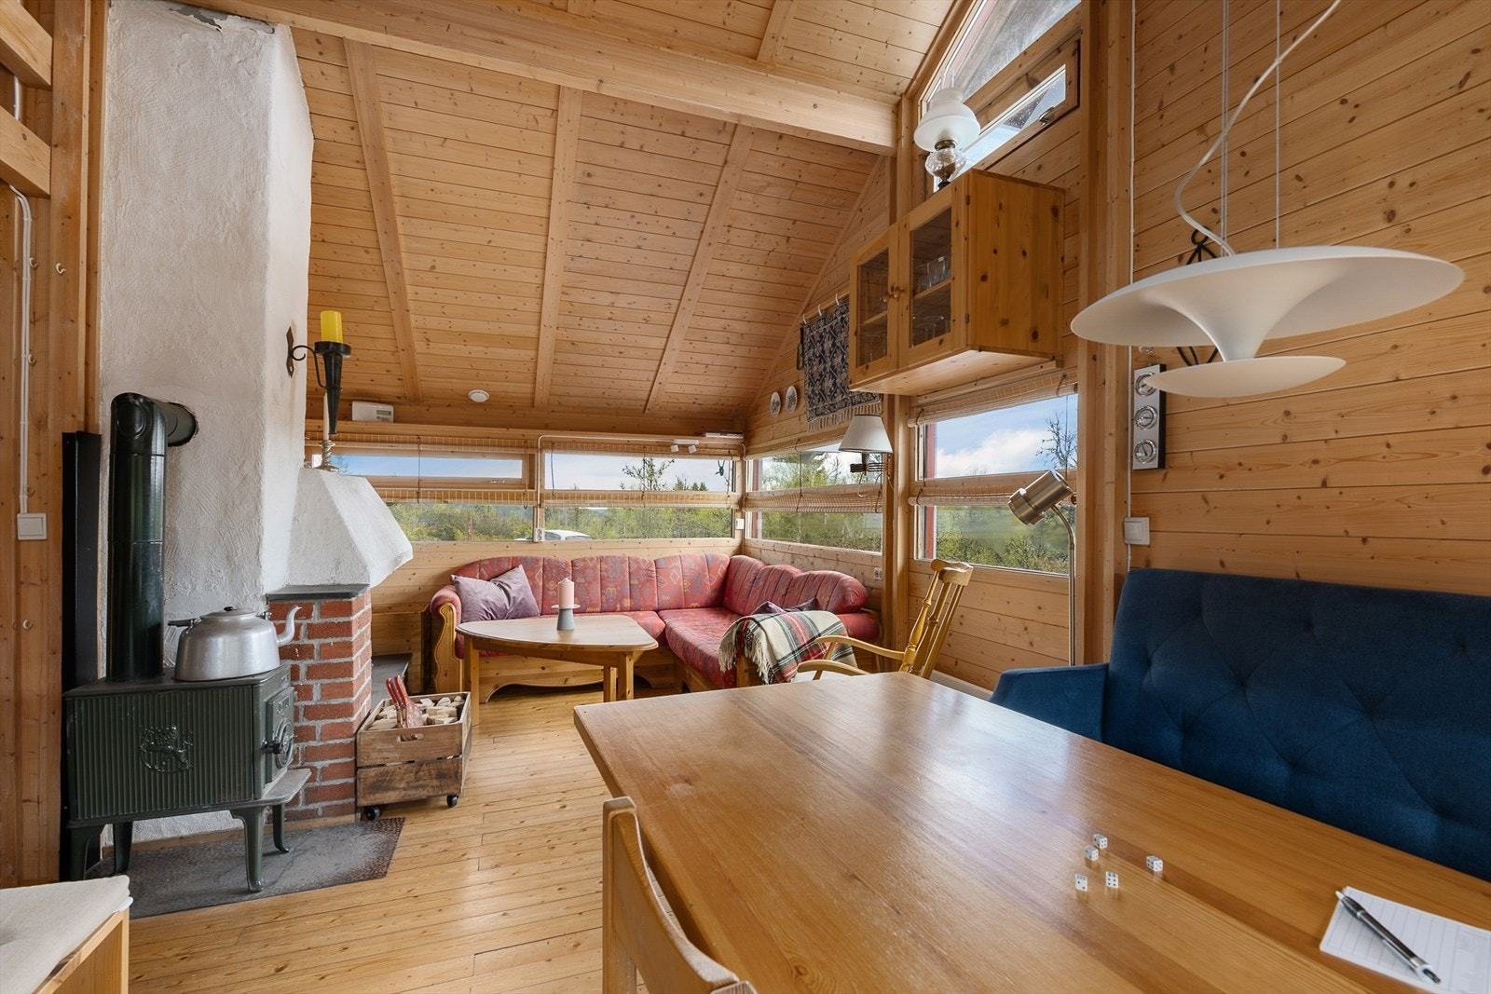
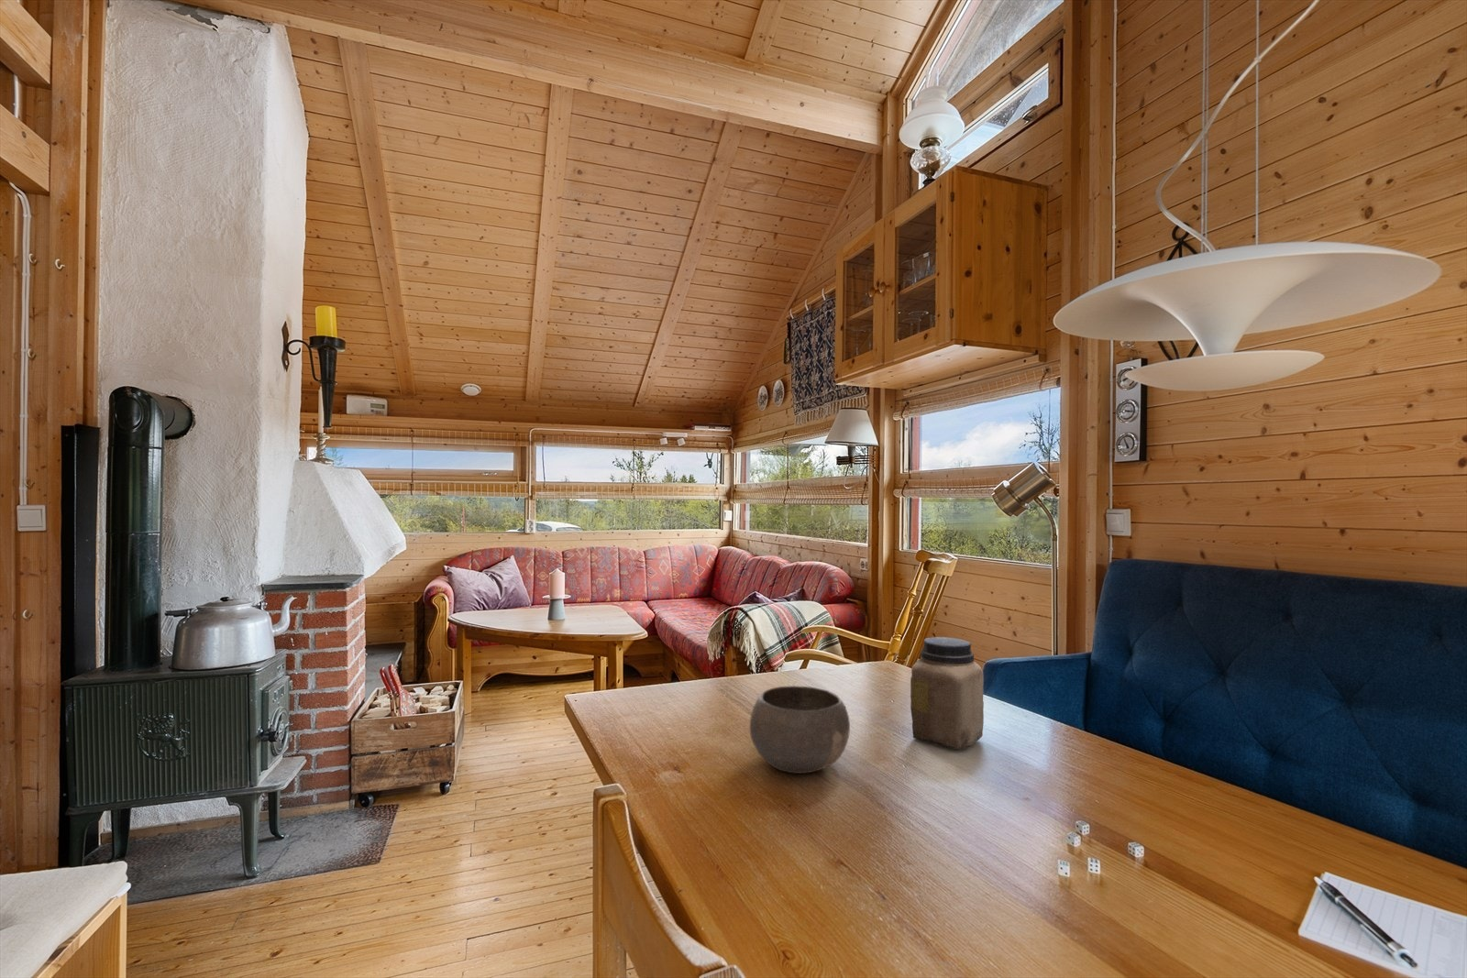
+ bowl (799, 730)
+ jar (946, 689)
